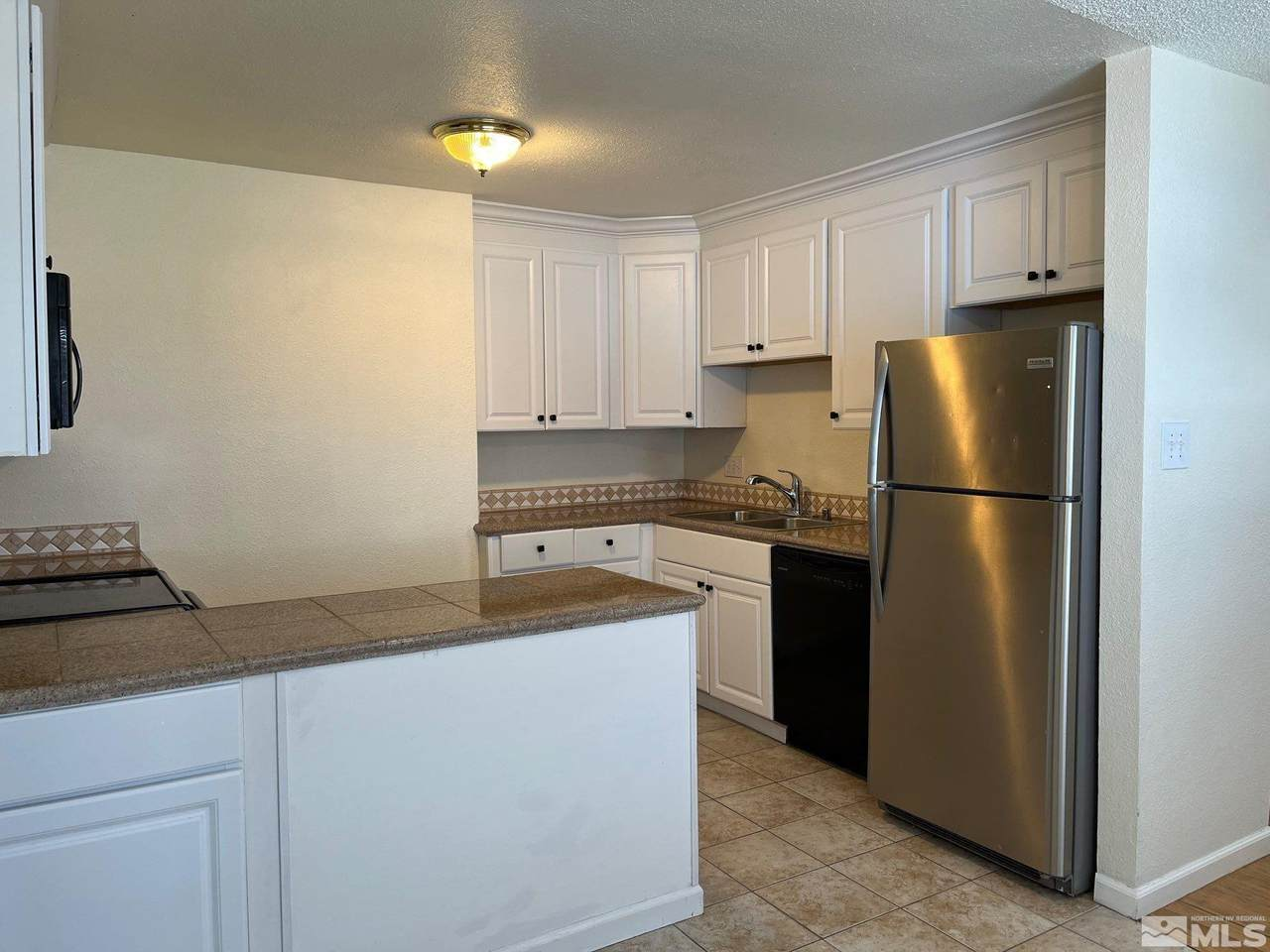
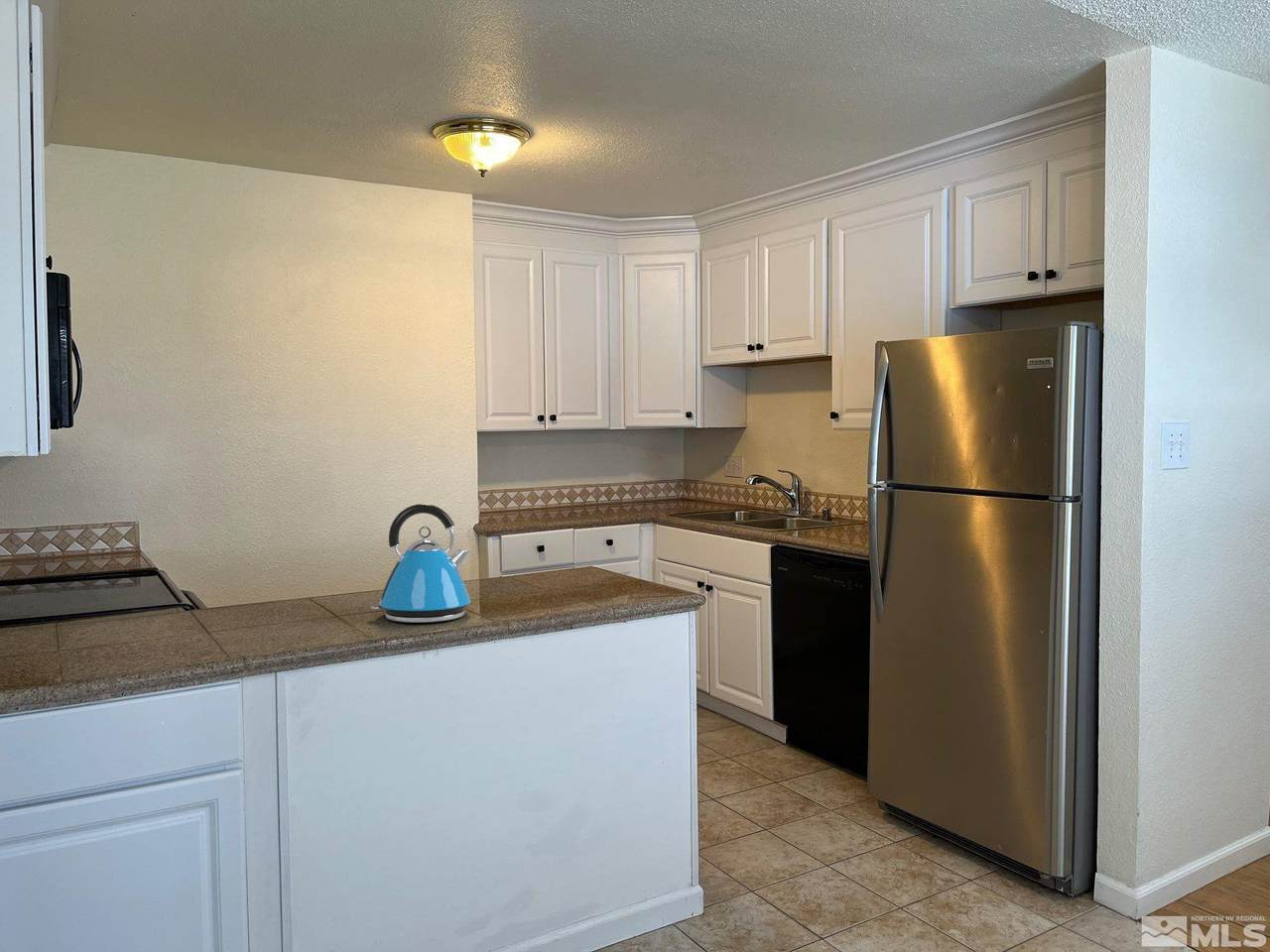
+ kettle (422, 559)
